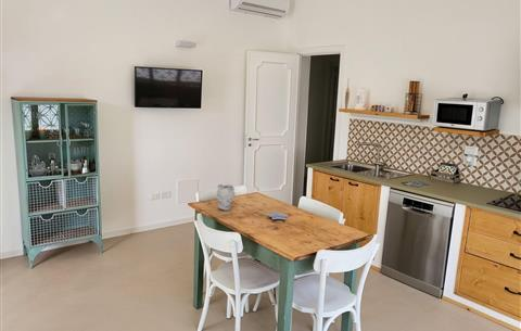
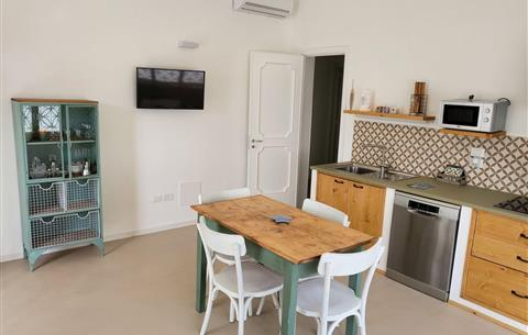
- bust sculpture (229, 193)
